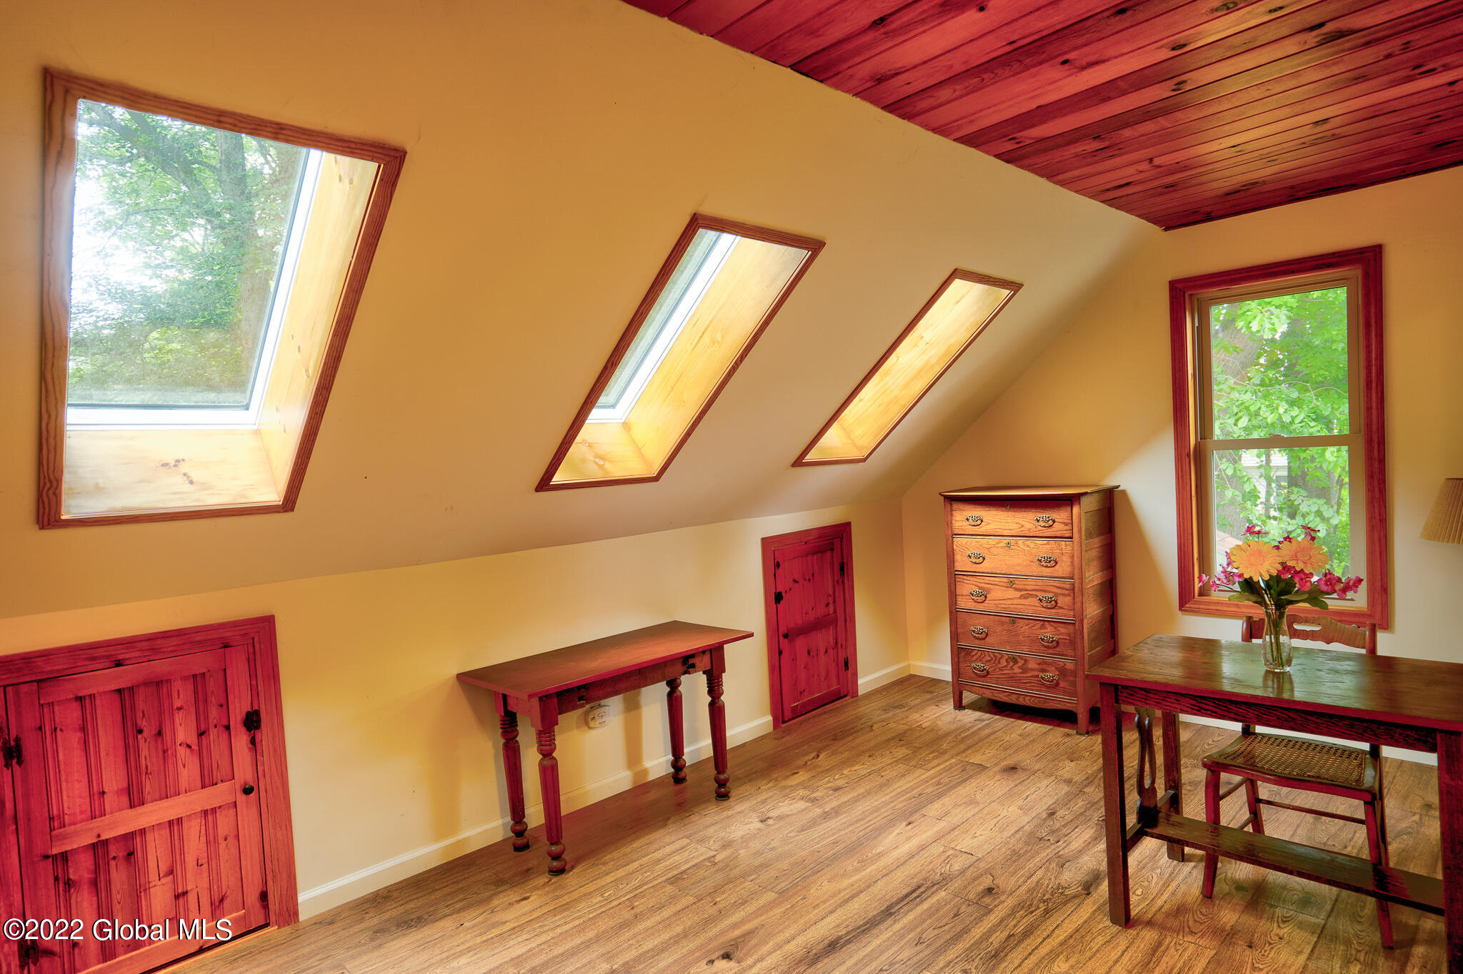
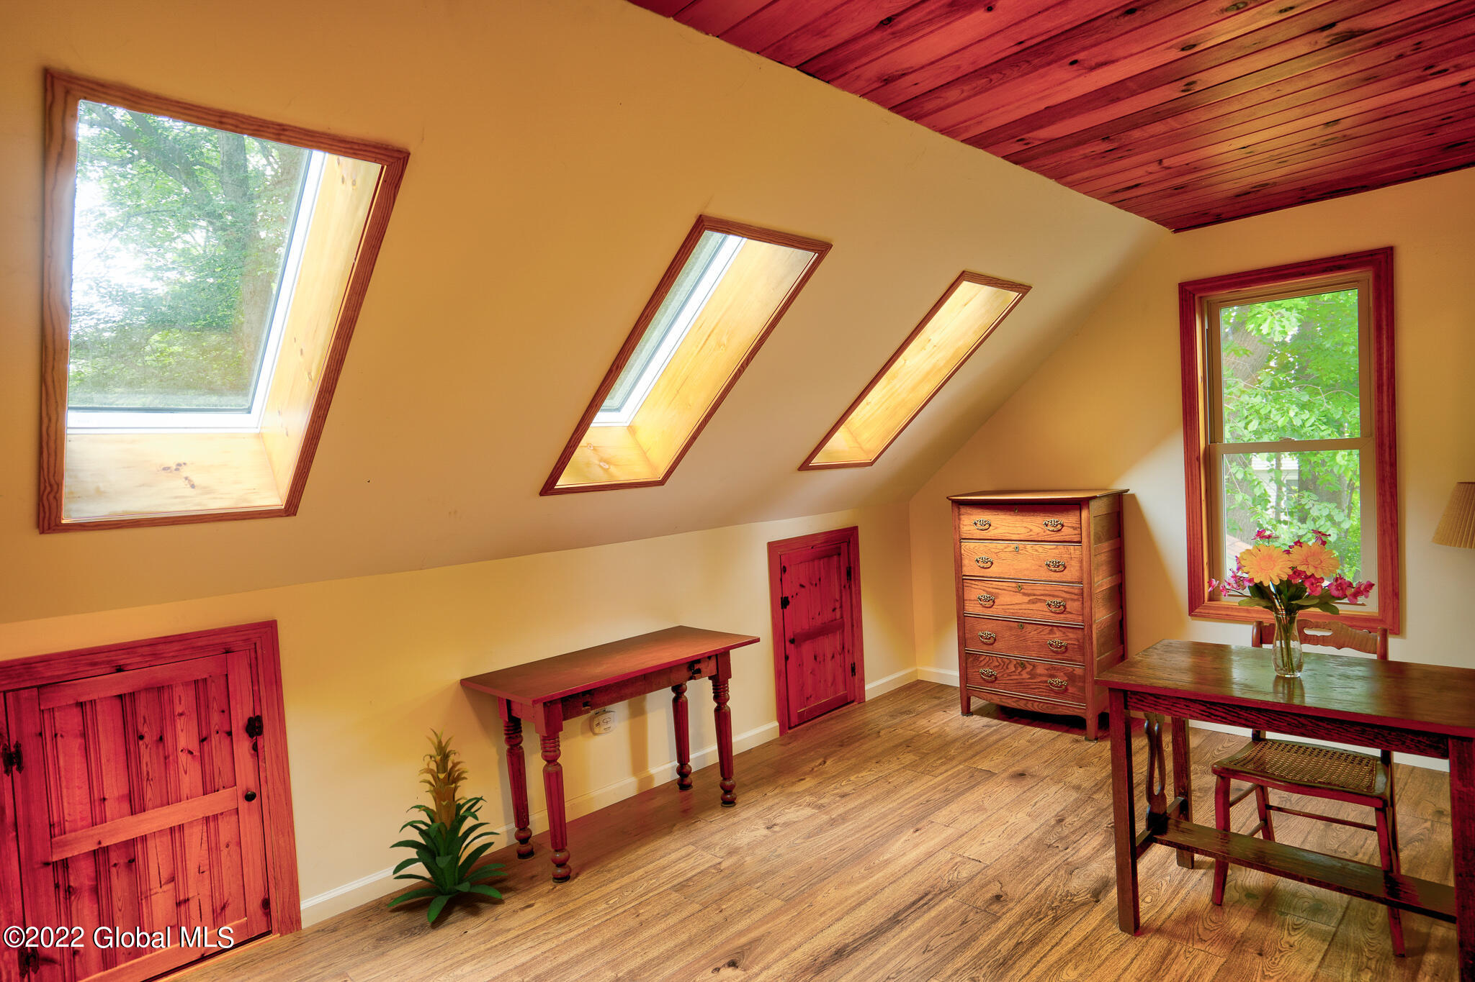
+ indoor plant (445, 811)
